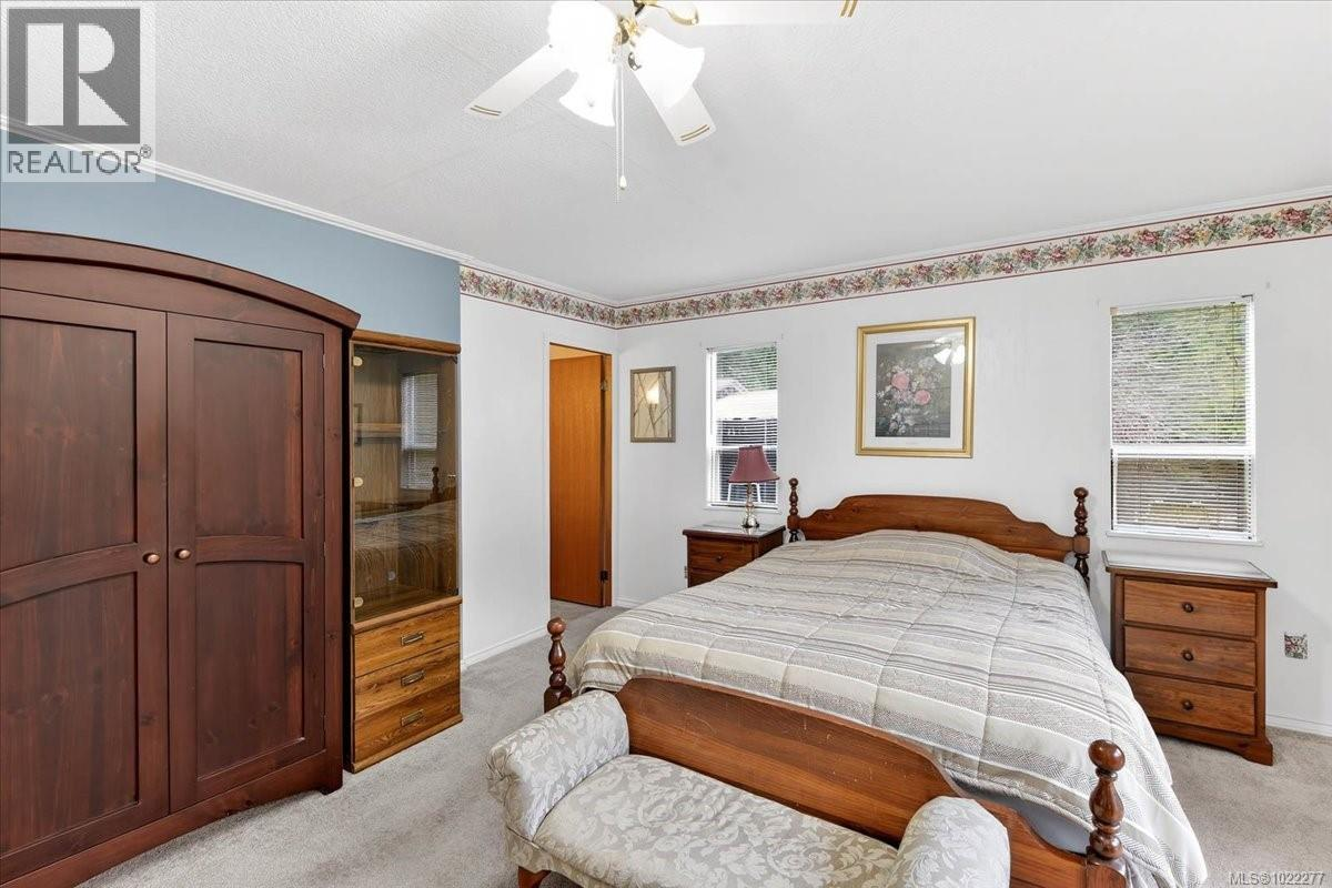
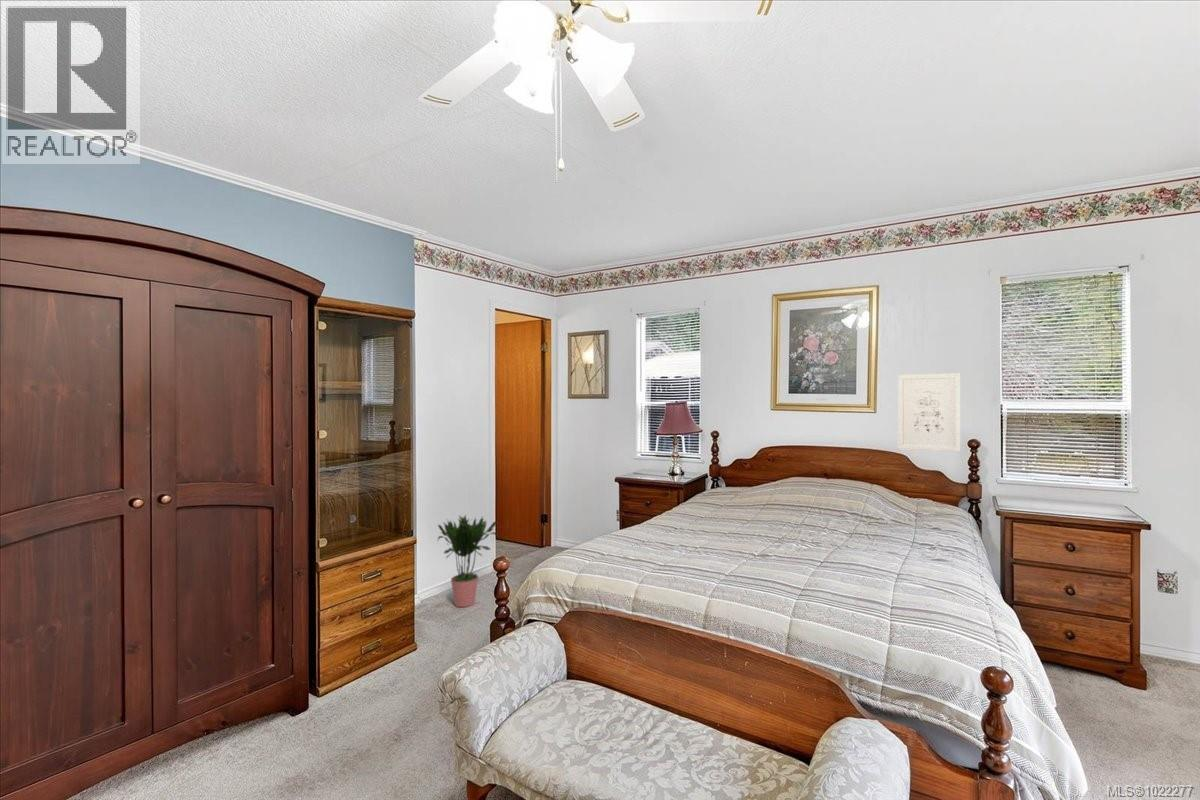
+ potted plant (462, 556)
+ wall art (928, 412)
